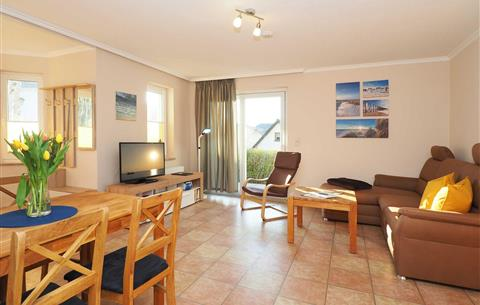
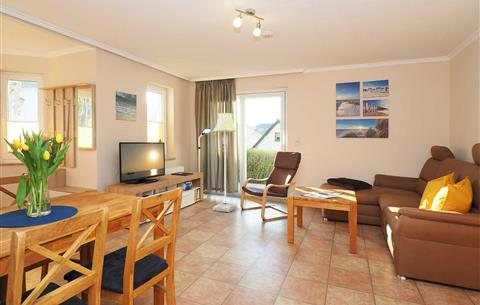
+ floor lamp (225, 161)
